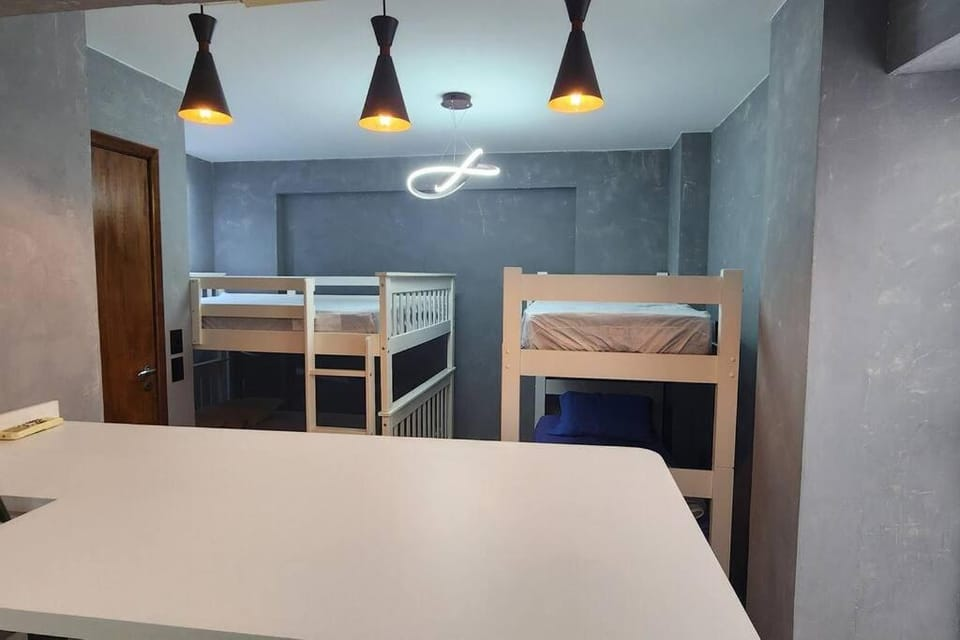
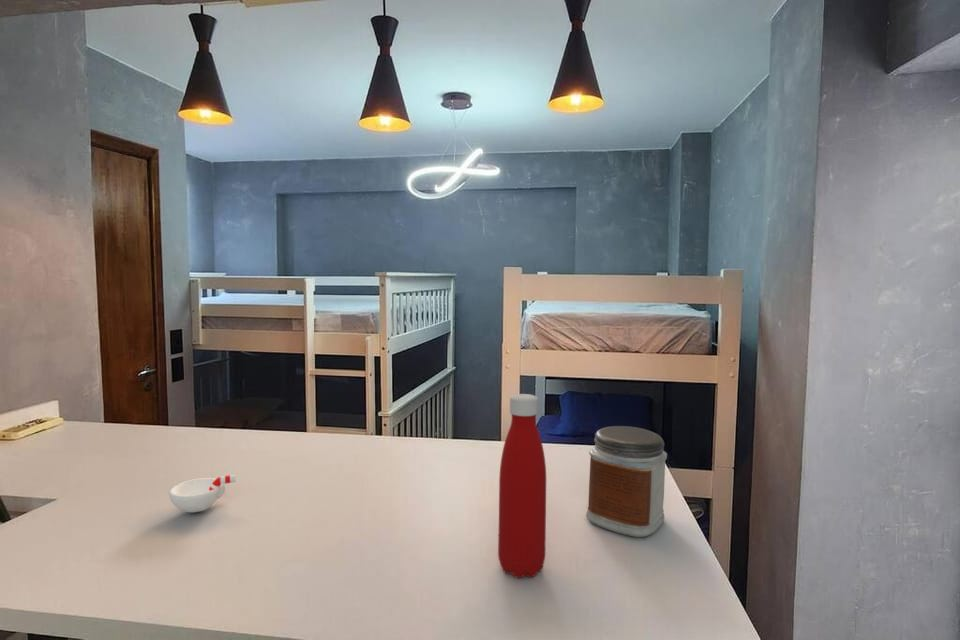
+ bottle (522, 483)
+ jar (626, 476)
+ cup (201, 493)
